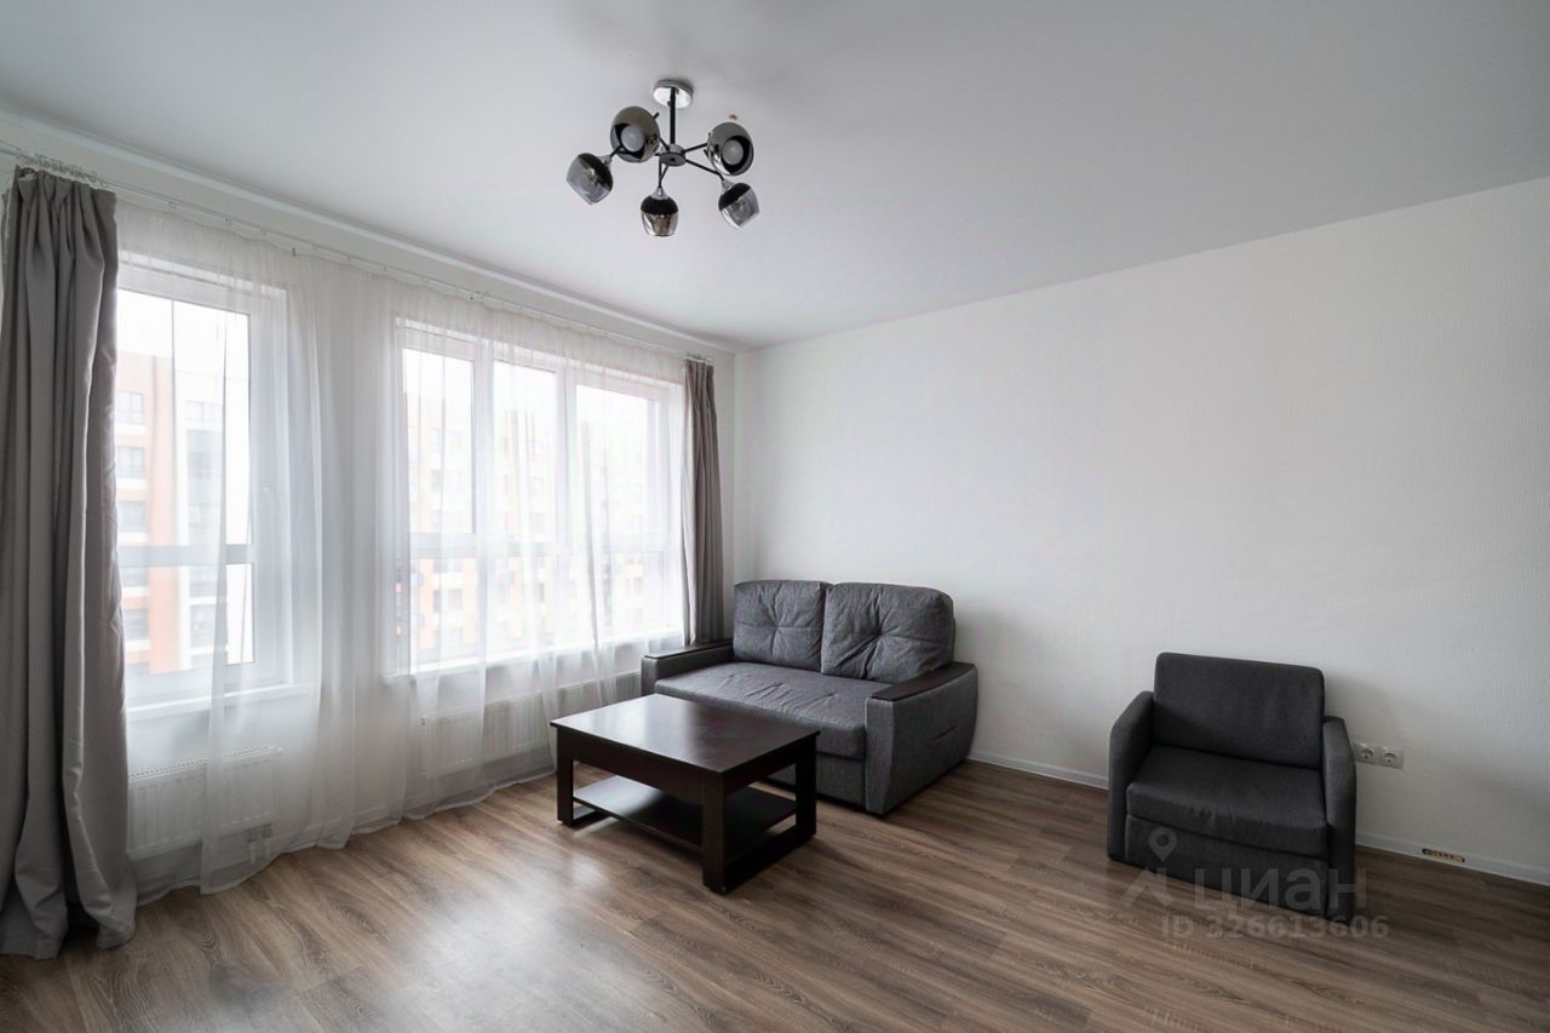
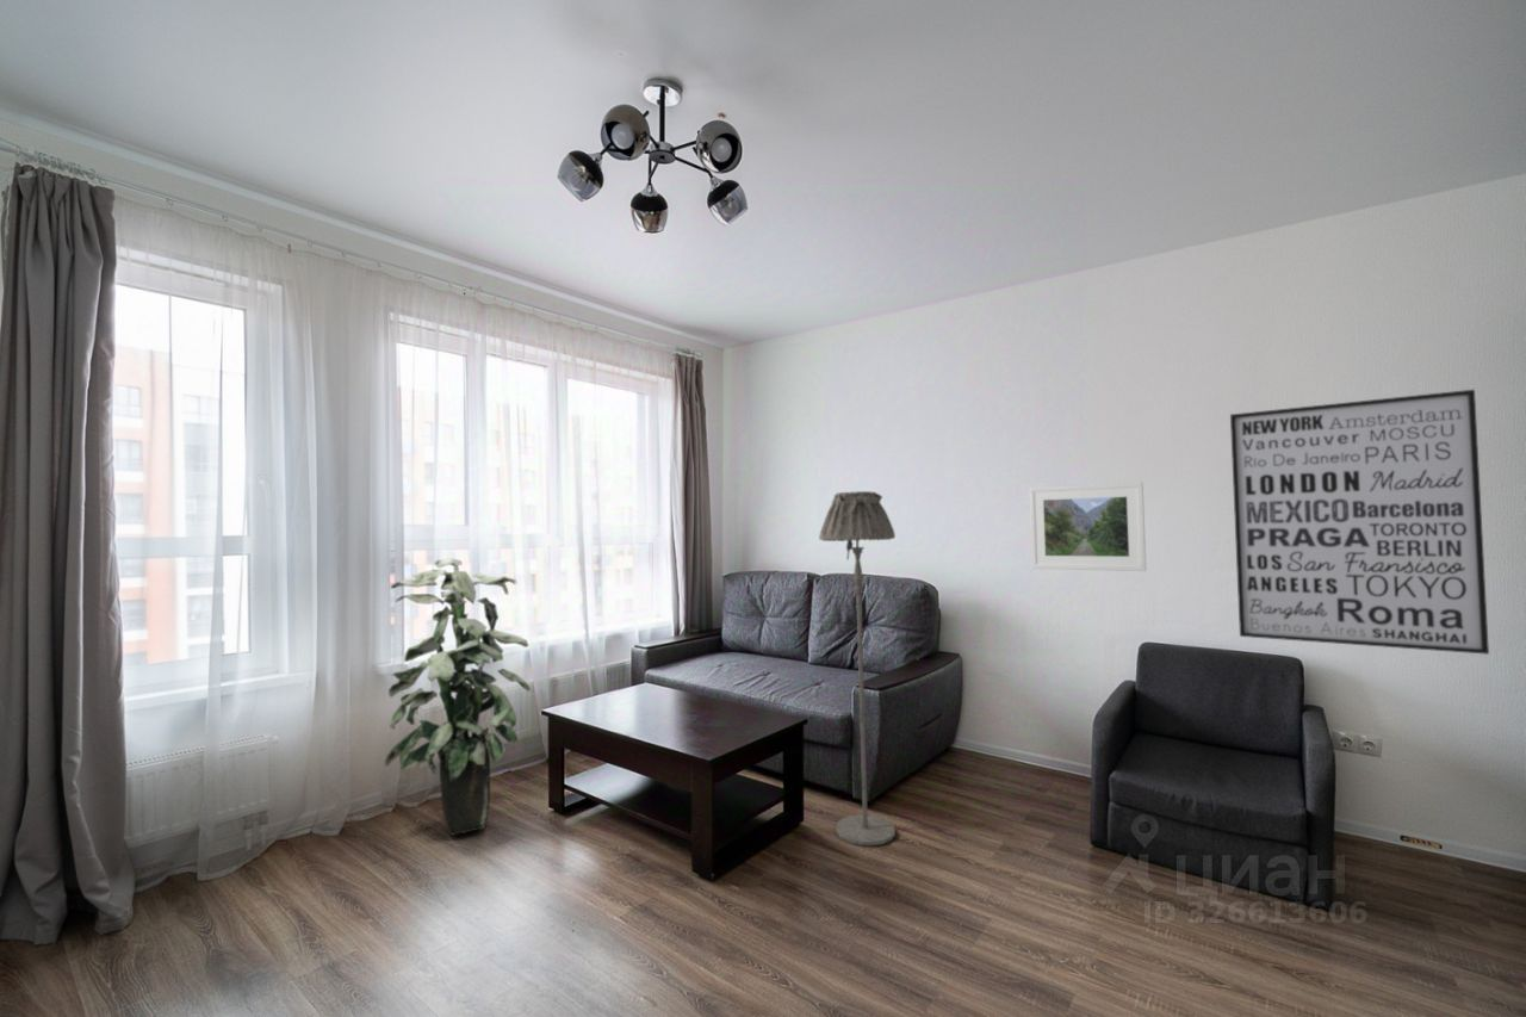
+ floor lamp (860, 661)
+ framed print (1084, 527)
+ wall art (1346, 522)
+ indoor plant (455, 690)
